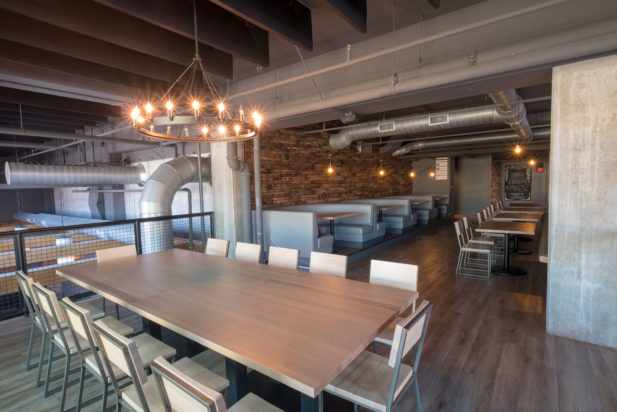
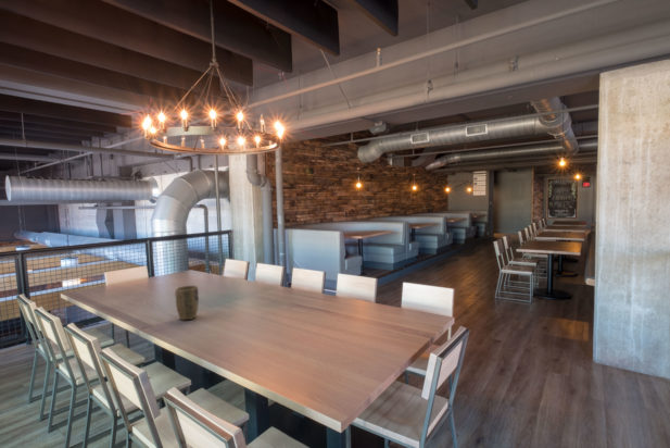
+ plant pot (187, 302)
